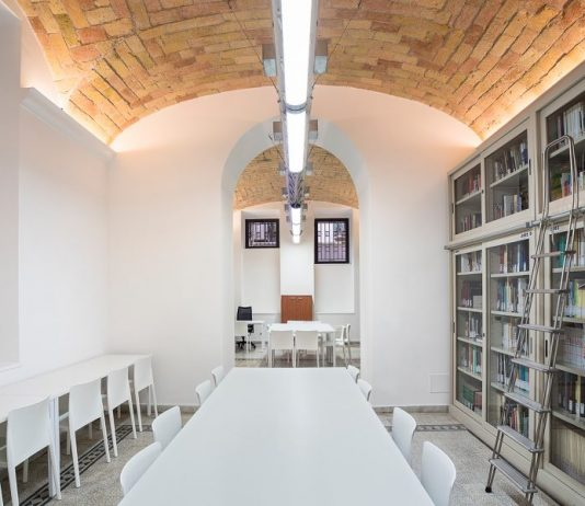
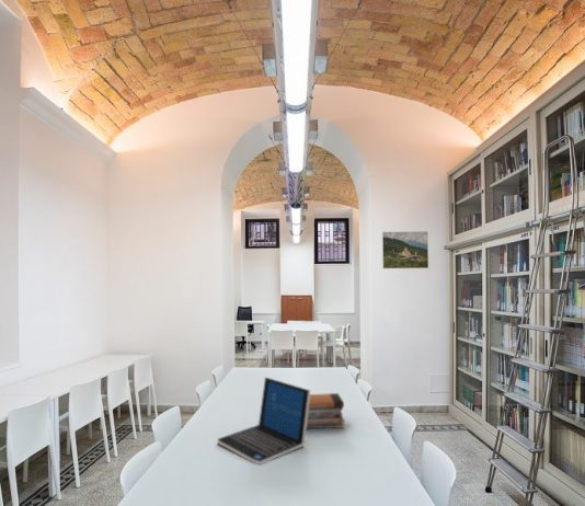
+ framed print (404, 250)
+ laptop (263, 416)
+ book stack (318, 411)
